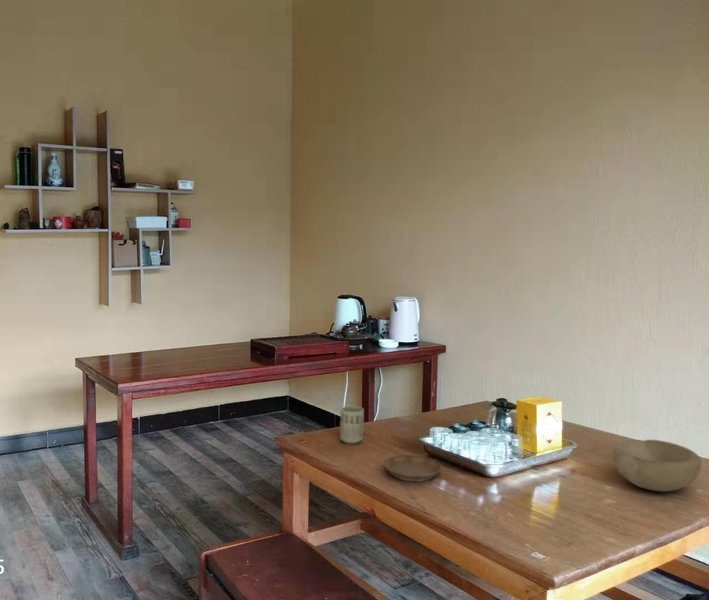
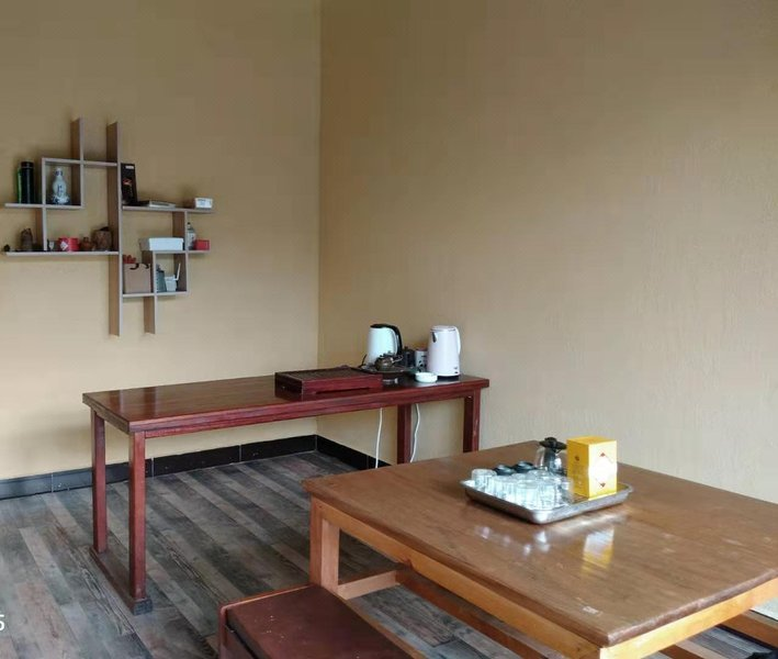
- saucer (412, 469)
- cup (351, 424)
- bowl (654, 468)
